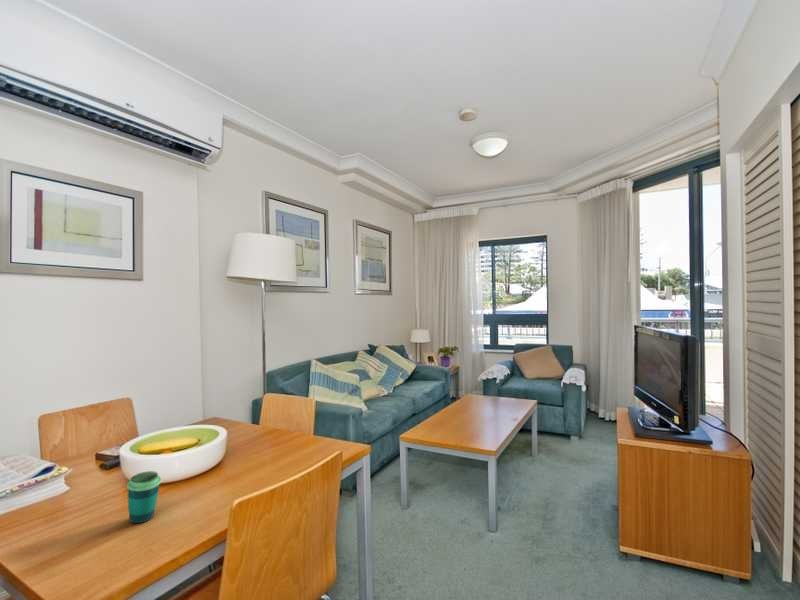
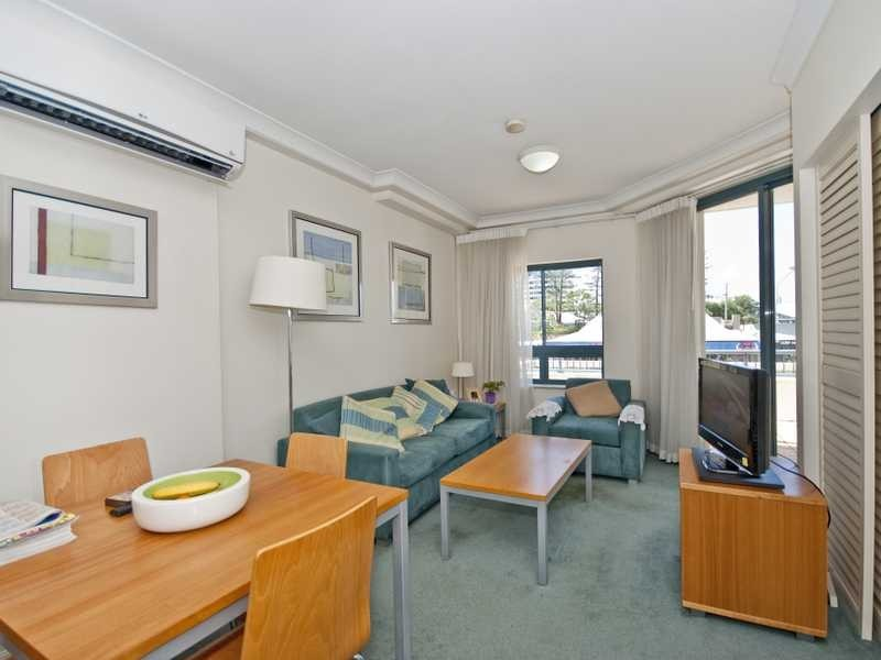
- cup (144, 497)
